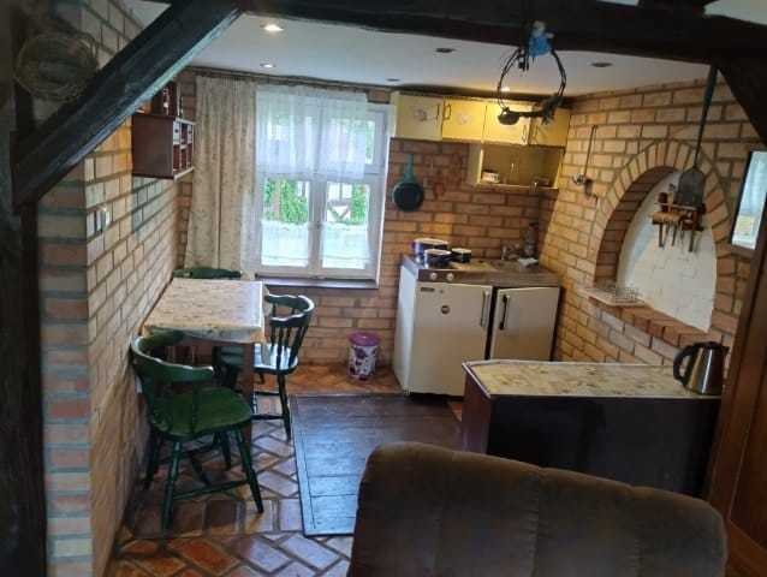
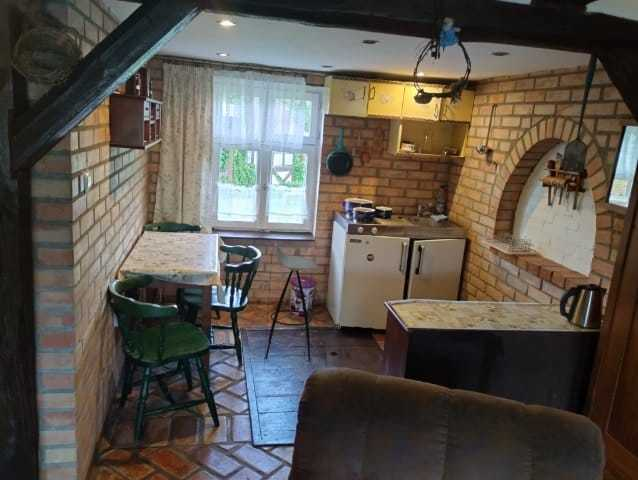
+ stool (309, 298)
